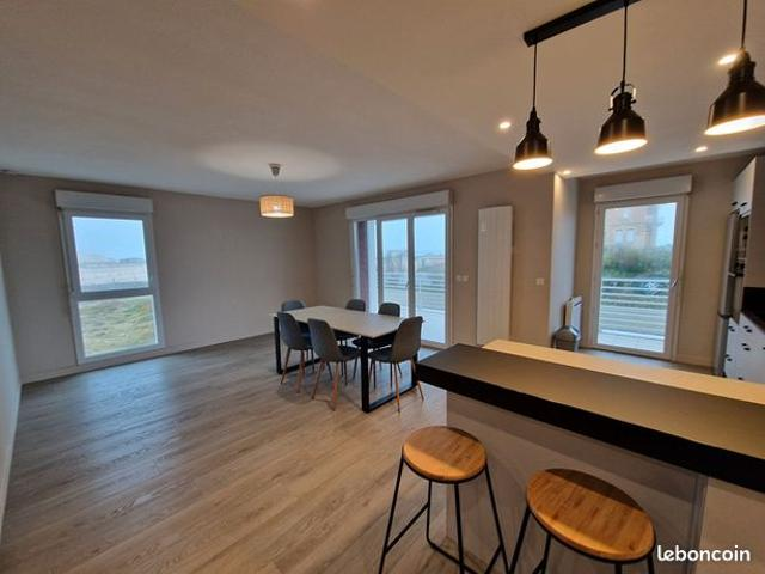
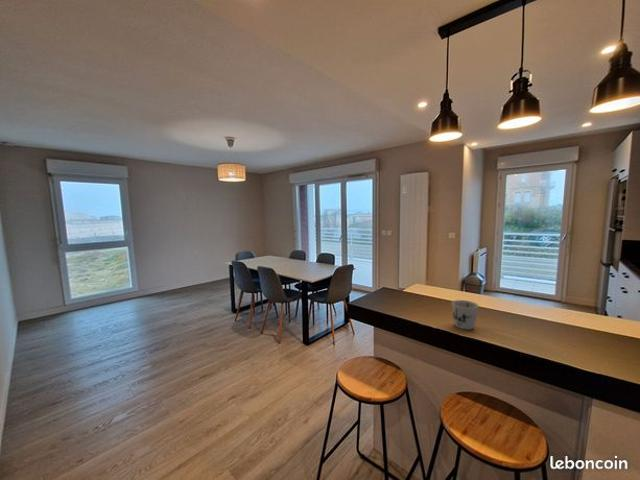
+ mug (466, 313)
